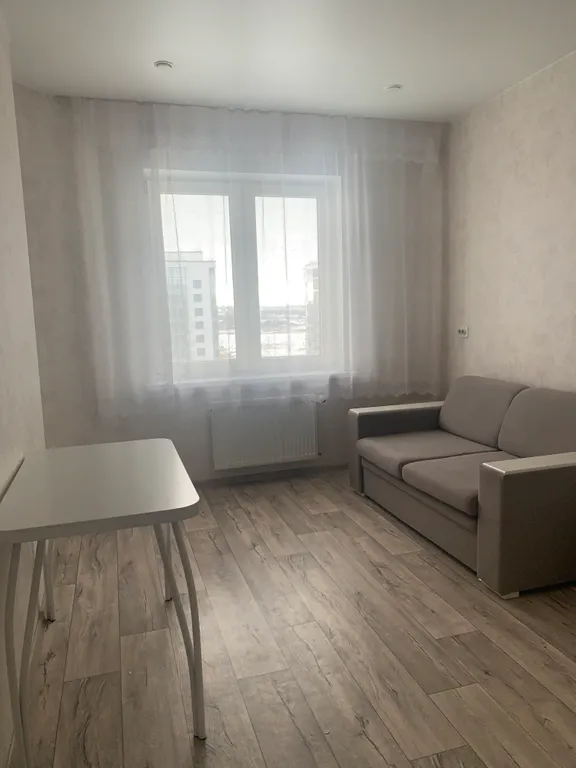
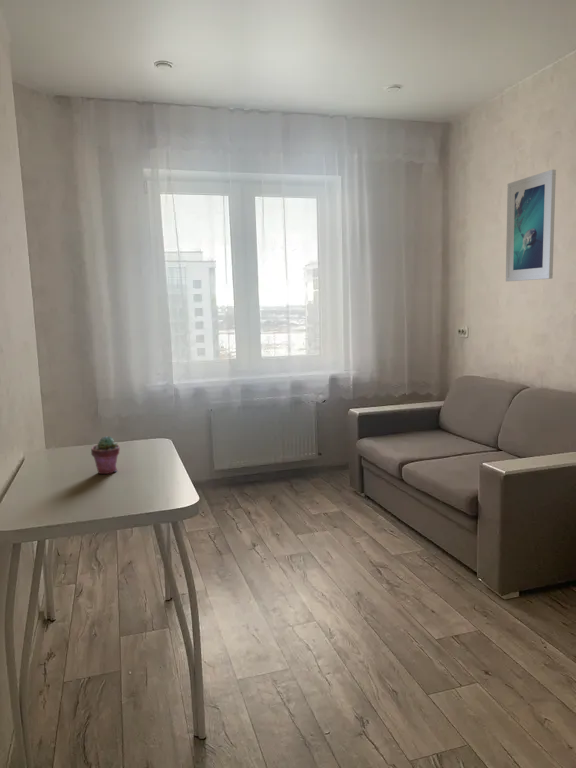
+ potted succulent (106, 454)
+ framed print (529, 229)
